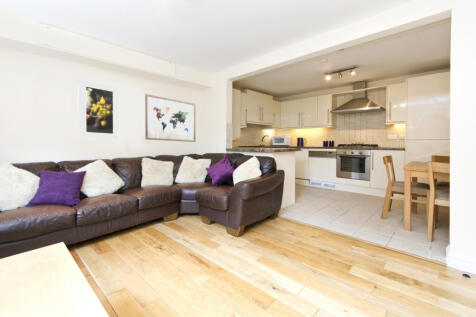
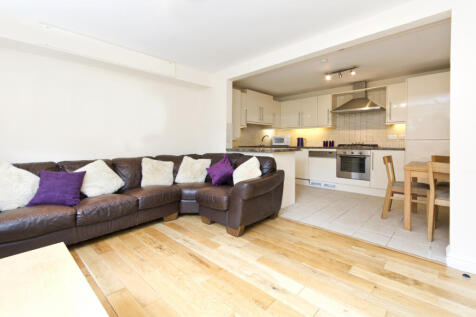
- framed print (100, 111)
- wall art (172, 120)
